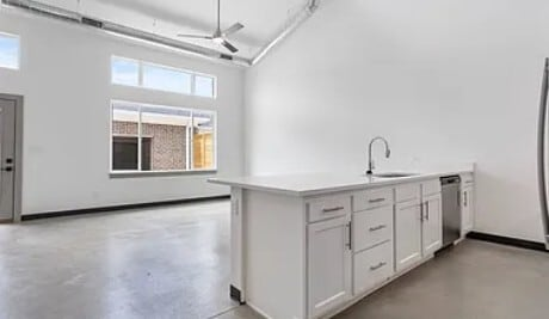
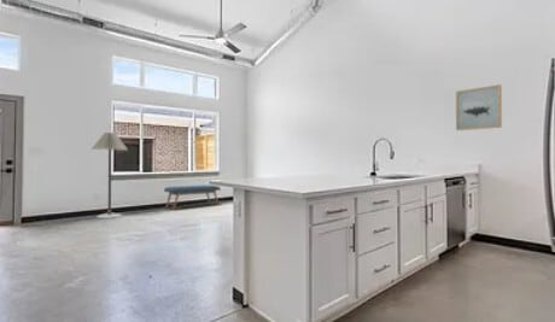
+ floor lamp (110, 174)
+ wall art (478, 109)
+ bench (193, 193)
